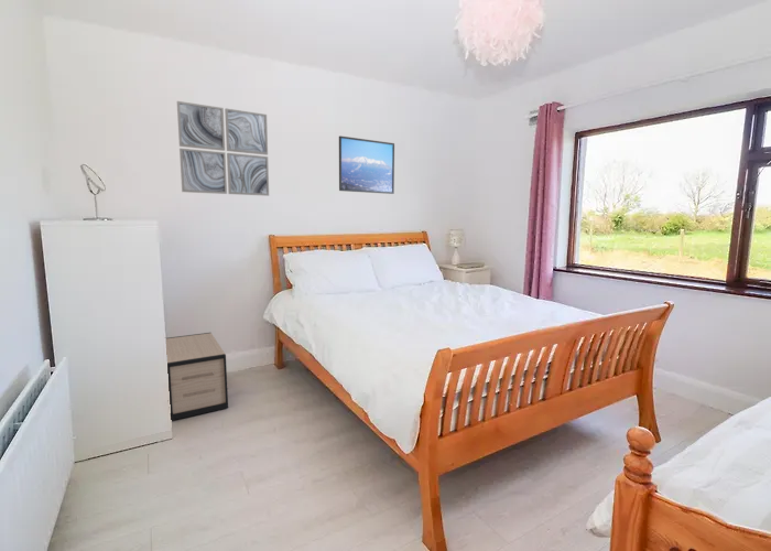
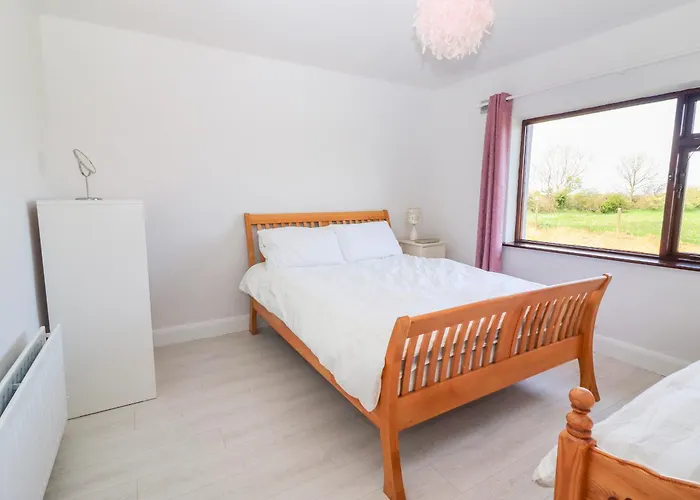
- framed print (367, 165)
- nightstand (193, 370)
- wall art (227, 150)
